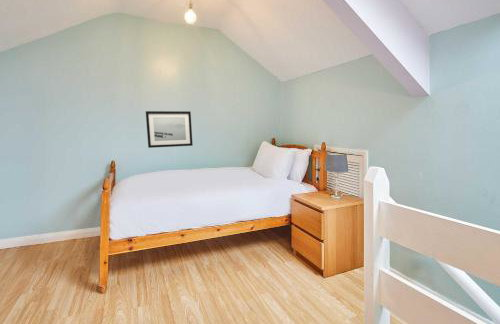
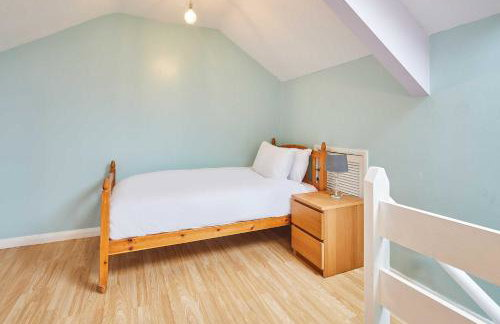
- wall art (169, 129)
